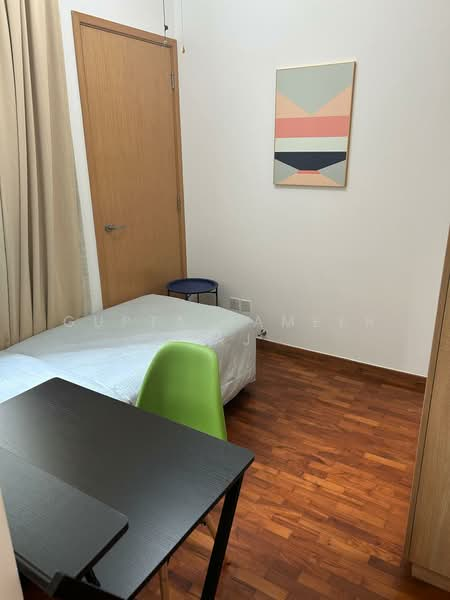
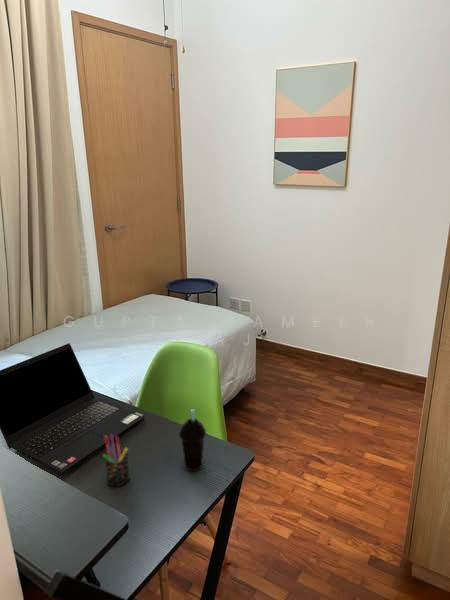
+ pen holder (113, 460)
+ cup (192, 438)
+ laptop computer (66, 400)
